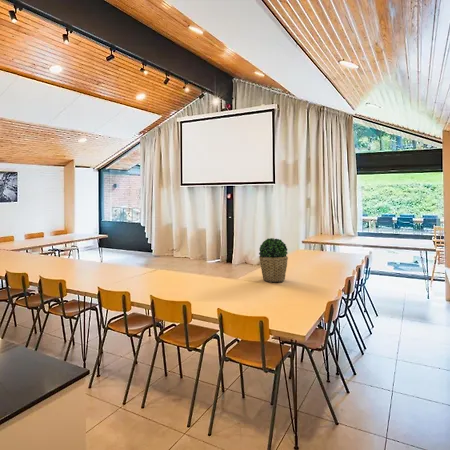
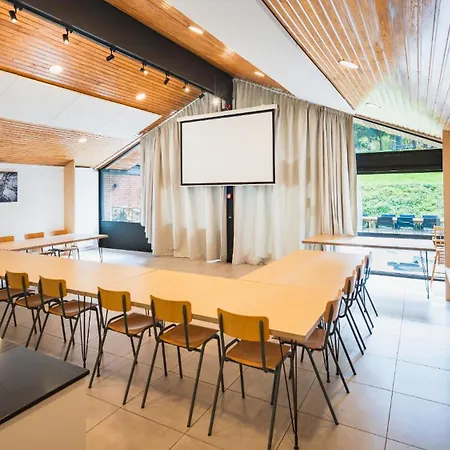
- potted plant (273, 259)
